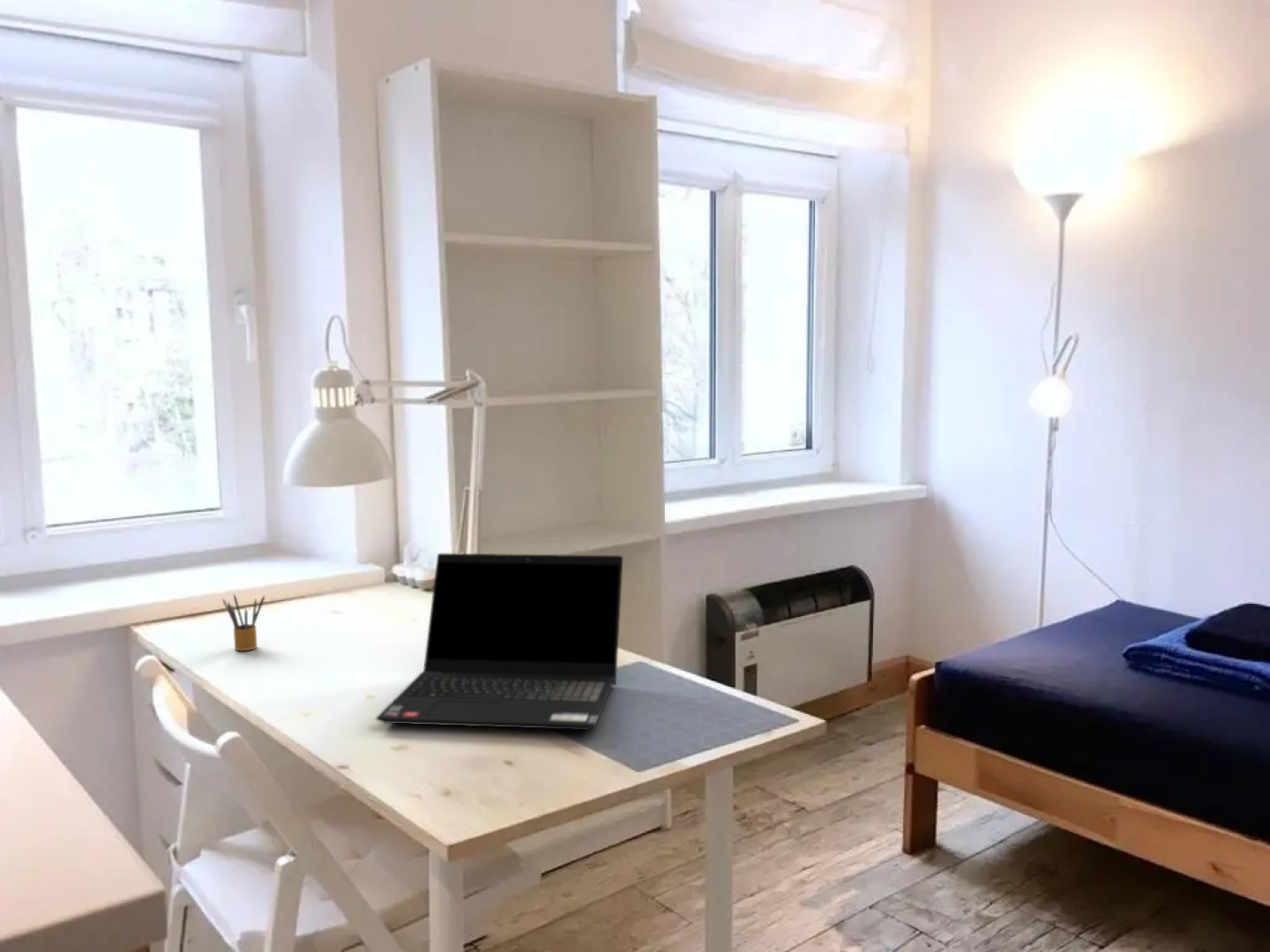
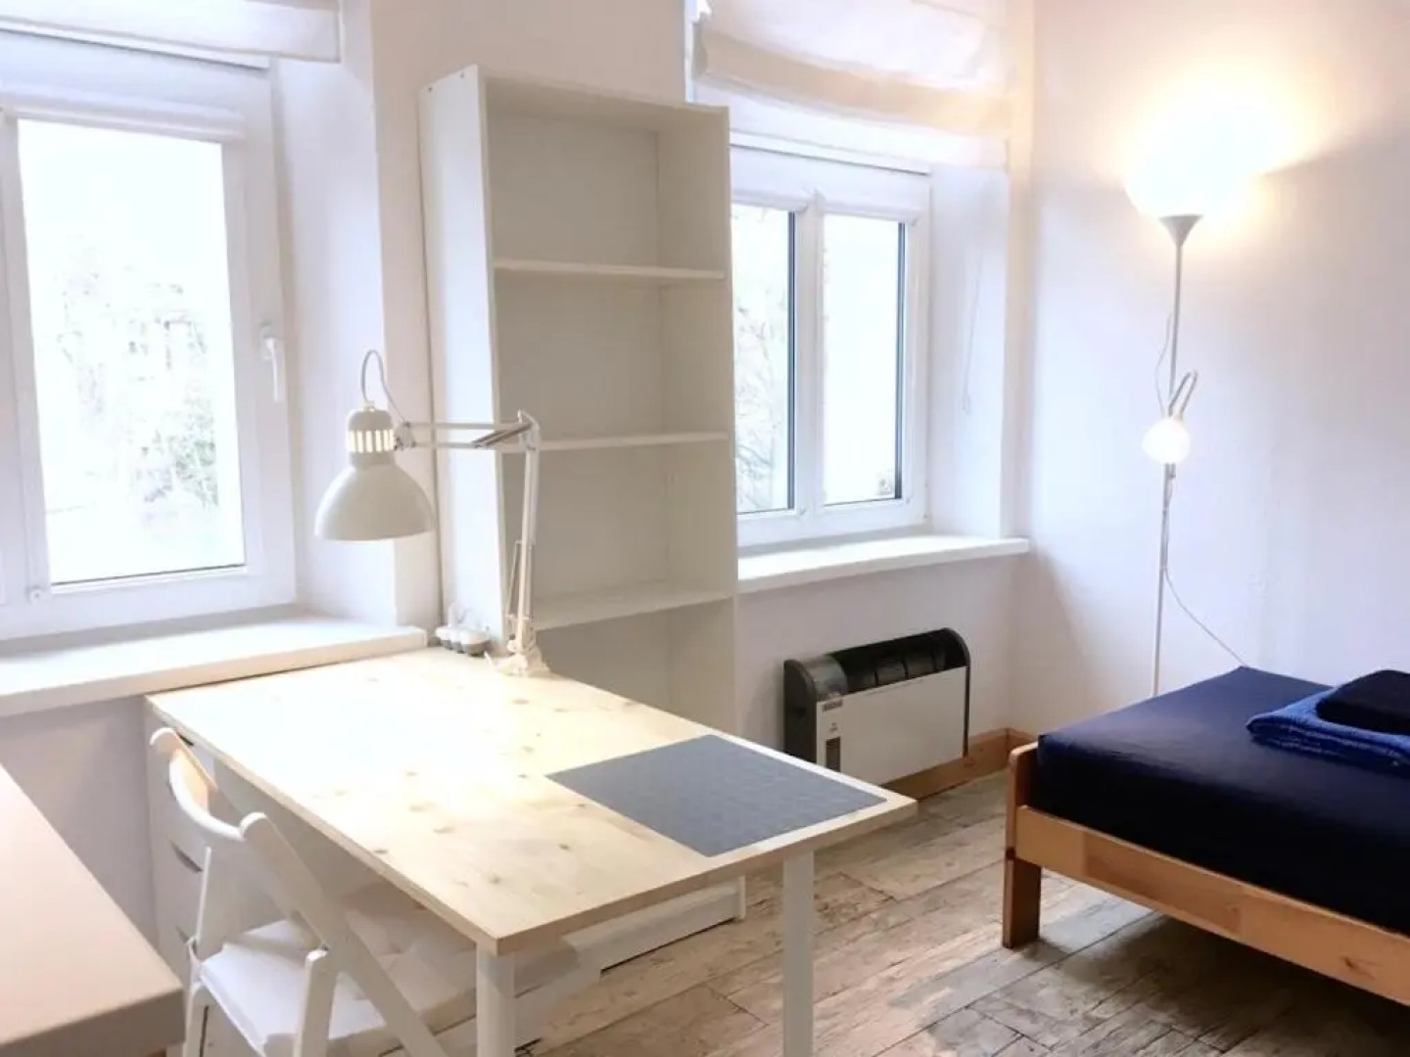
- pencil box (245, 621)
- laptop computer (508, 635)
